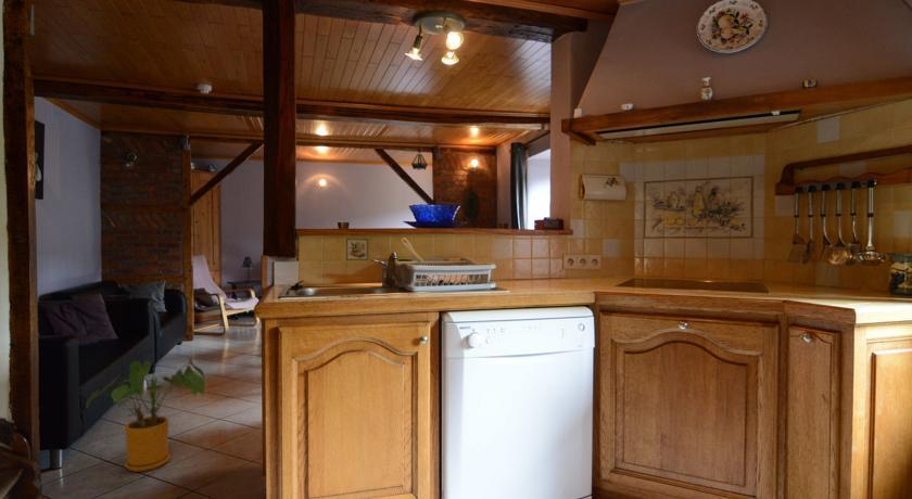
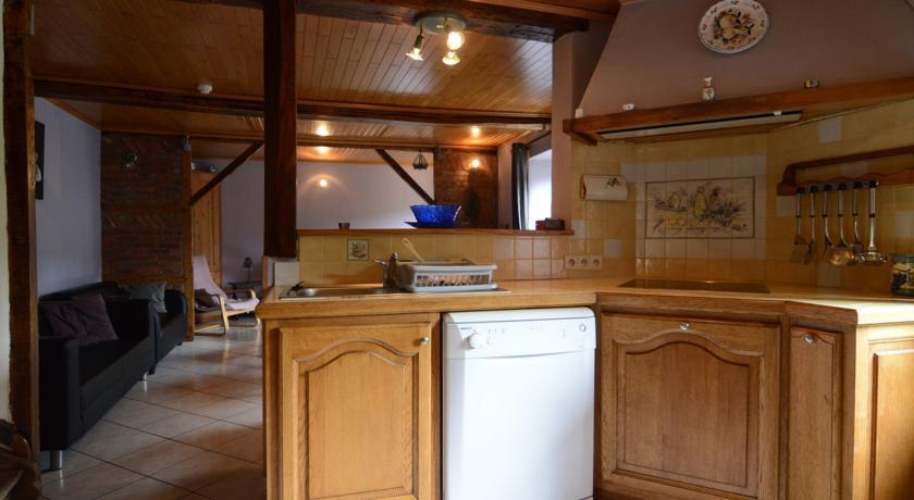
- house plant (151, 410)
